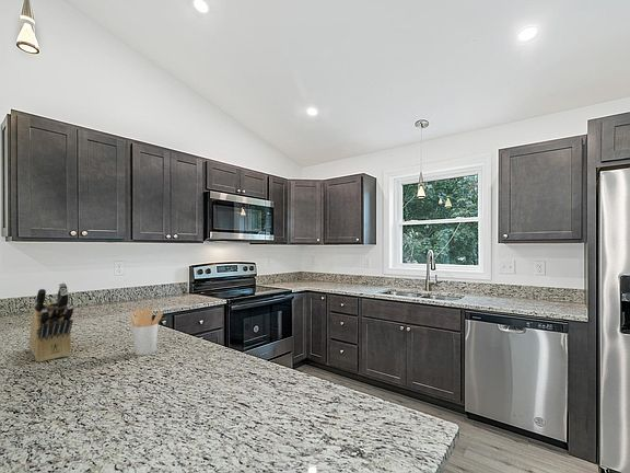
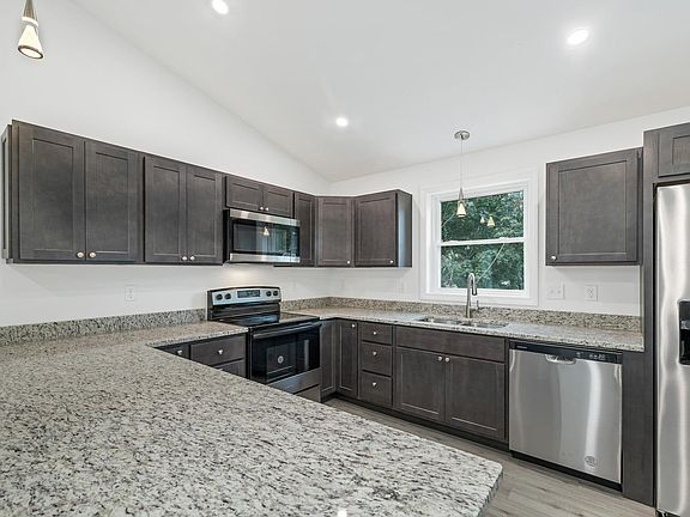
- utensil holder (144, 330)
- knife block (50, 318)
